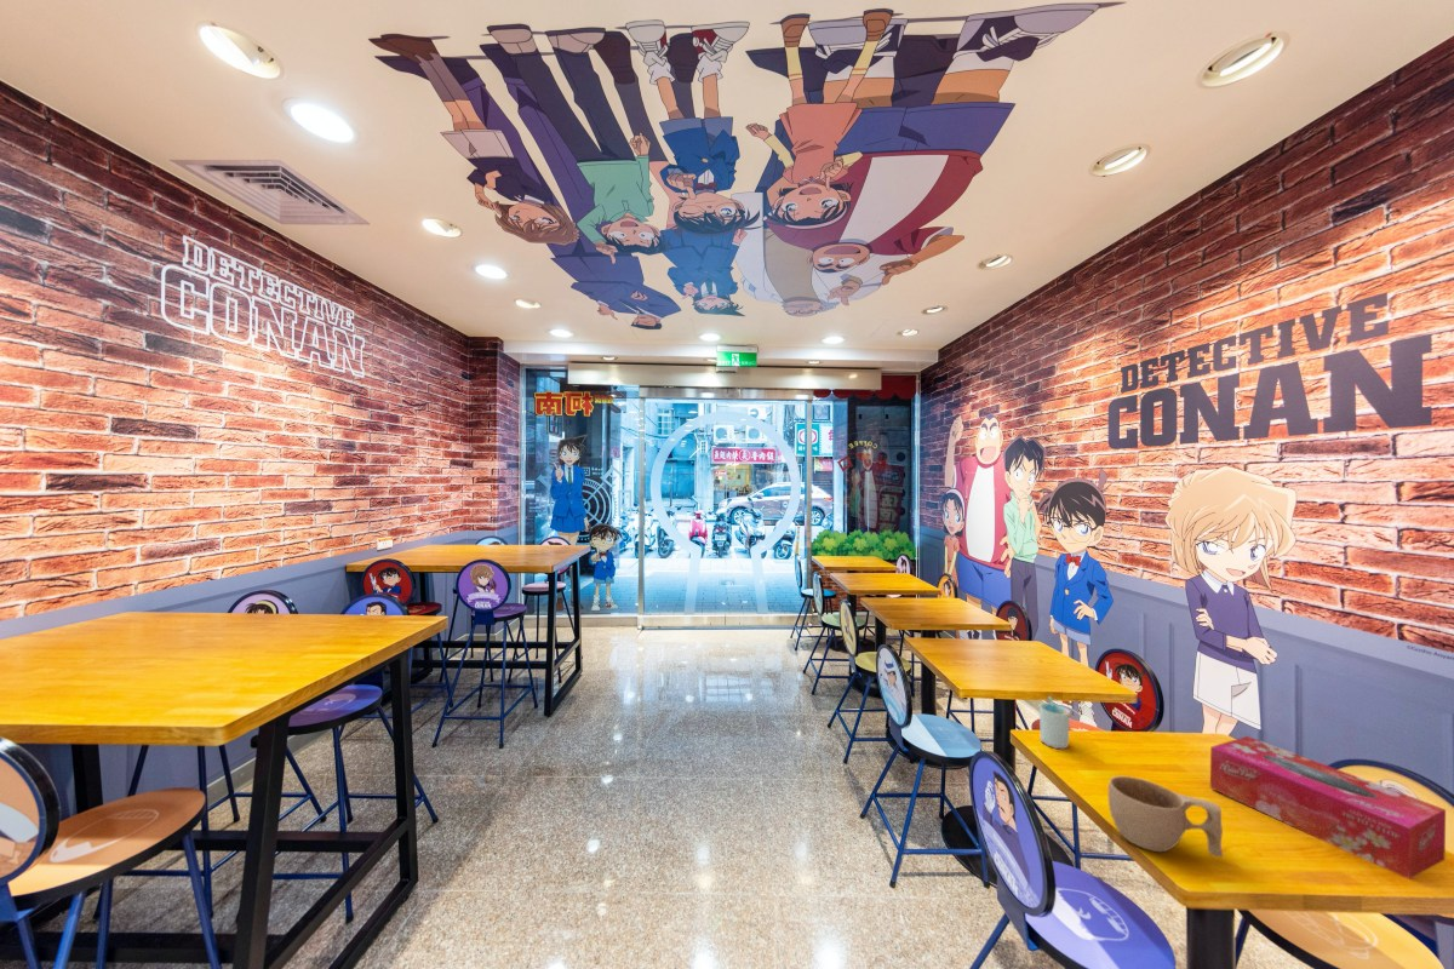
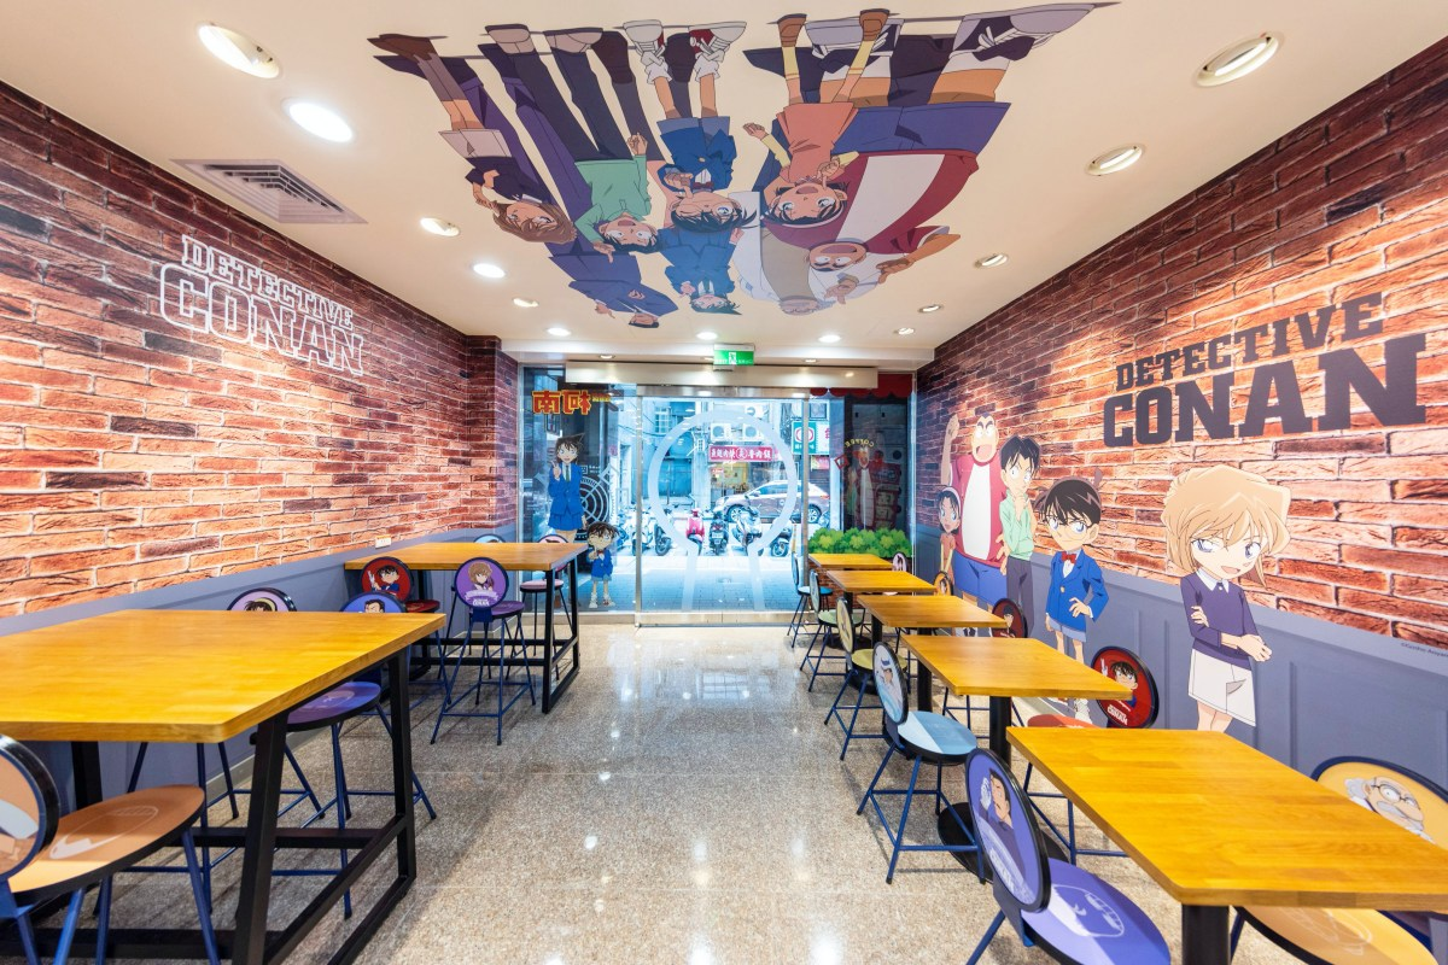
- cup (1054, 722)
- tissue box (1315, 797)
- cup (1162, 819)
